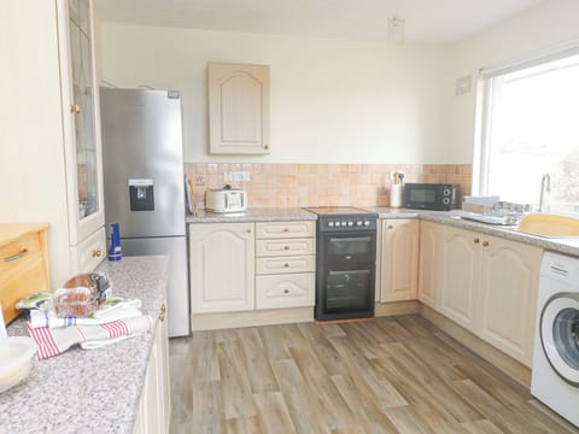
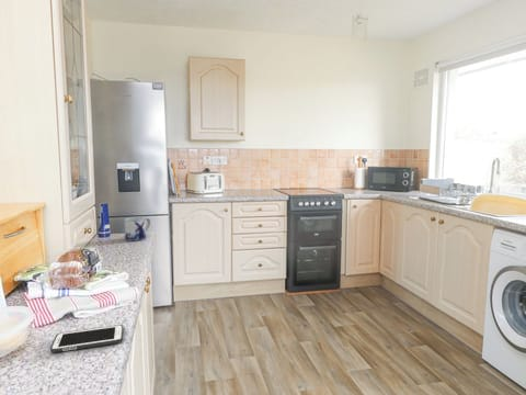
+ cell phone (89, 338)
+ mug (137, 228)
